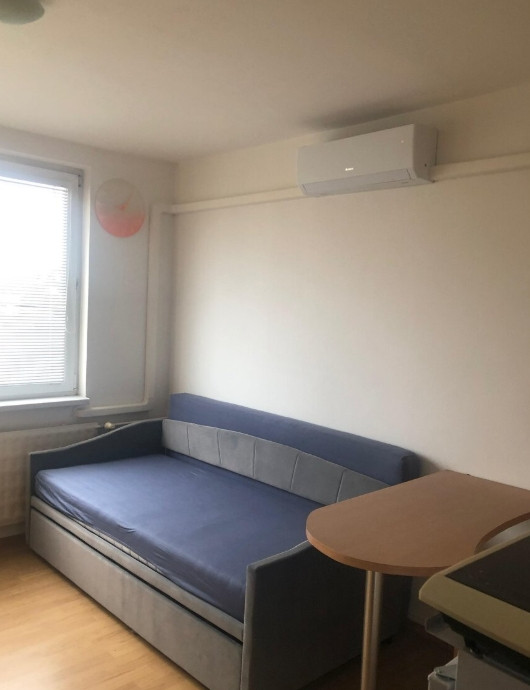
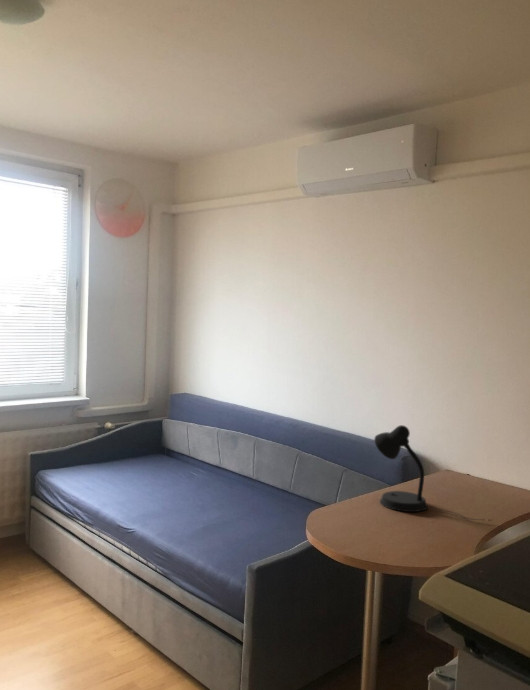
+ desk lamp (423, 469)
